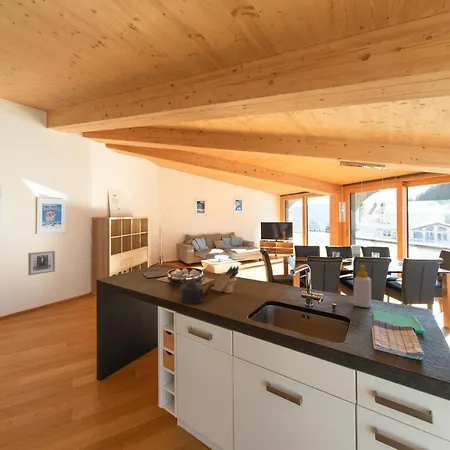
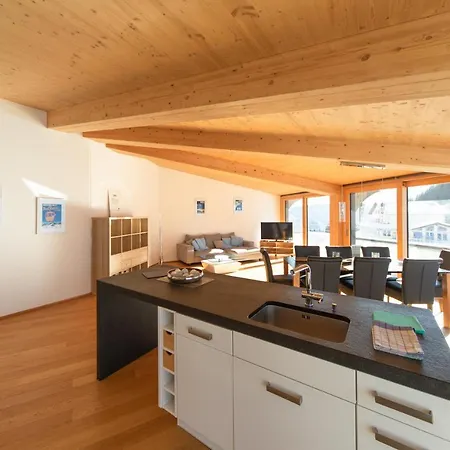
- knife block (225, 277)
- soap bottle (362, 285)
- wall art (42, 262)
- kettle (197, 285)
